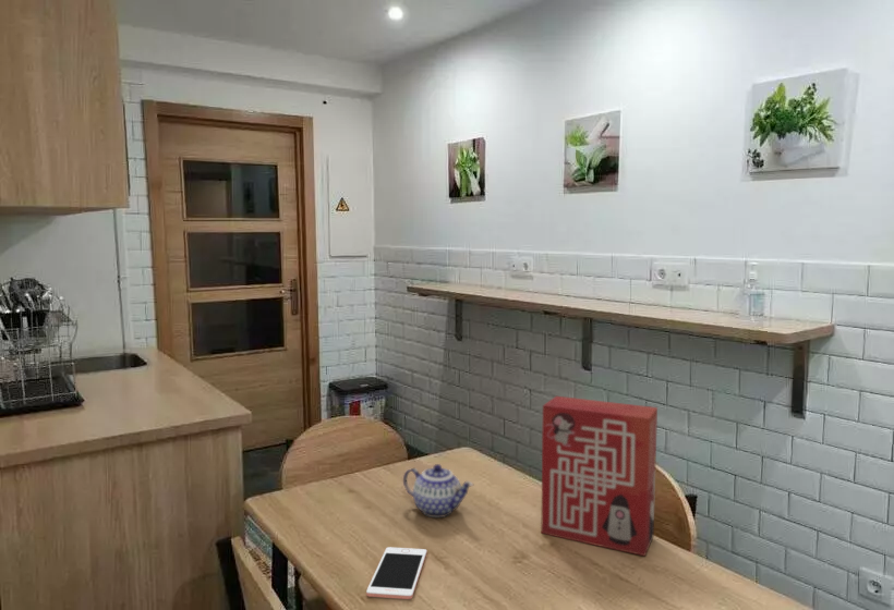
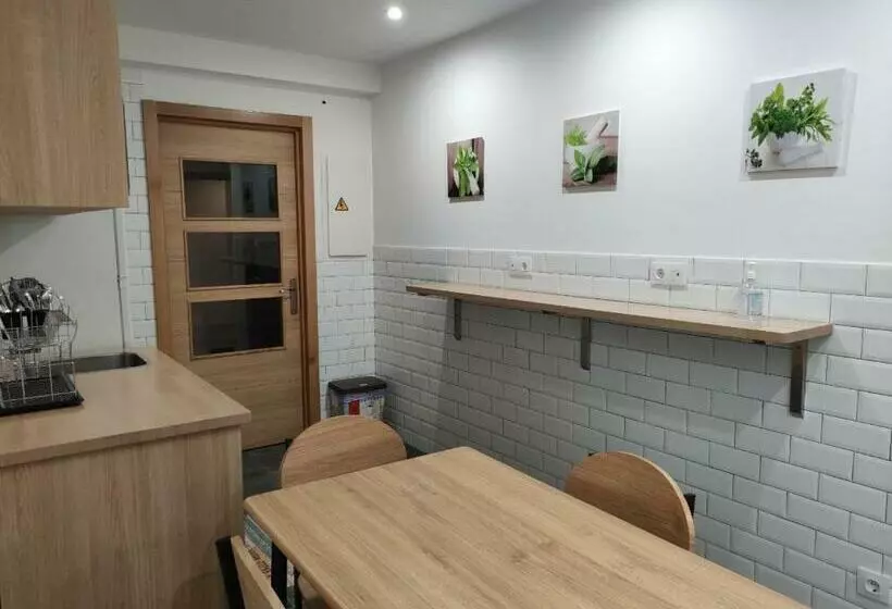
- teapot (437, 488)
- cell phone (398, 571)
- cereal box (597, 471)
